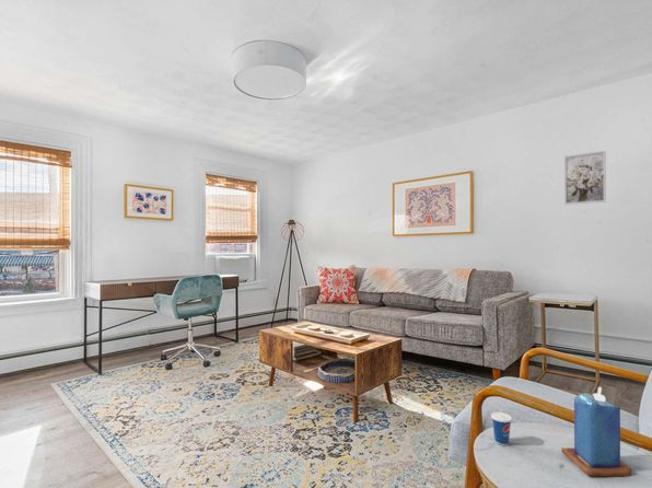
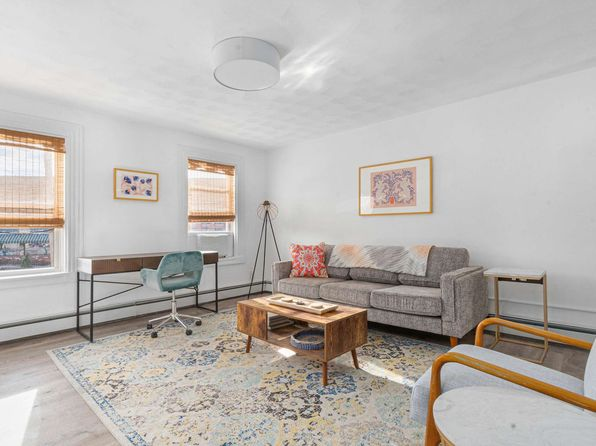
- candle (594, 426)
- cup (501, 421)
- wall art (584, 178)
